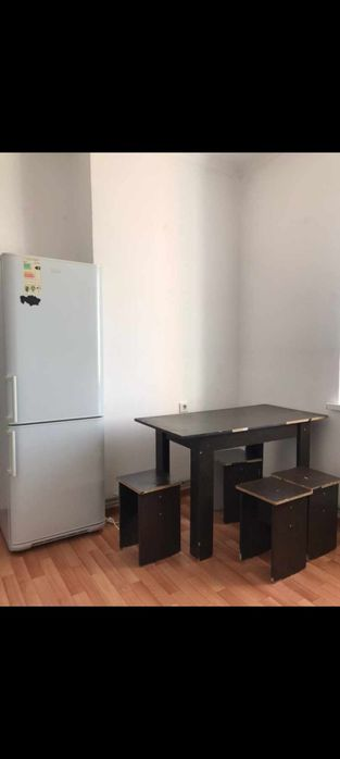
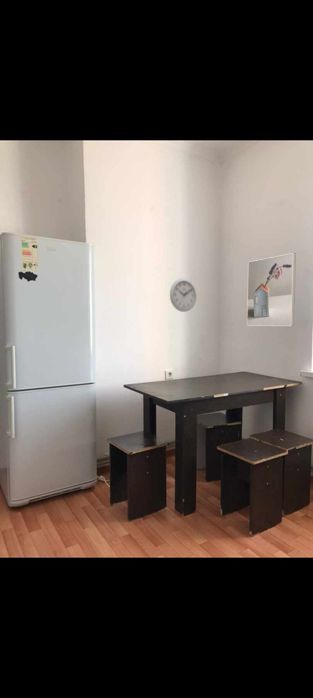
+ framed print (269, 292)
+ wall clock (184, 295)
